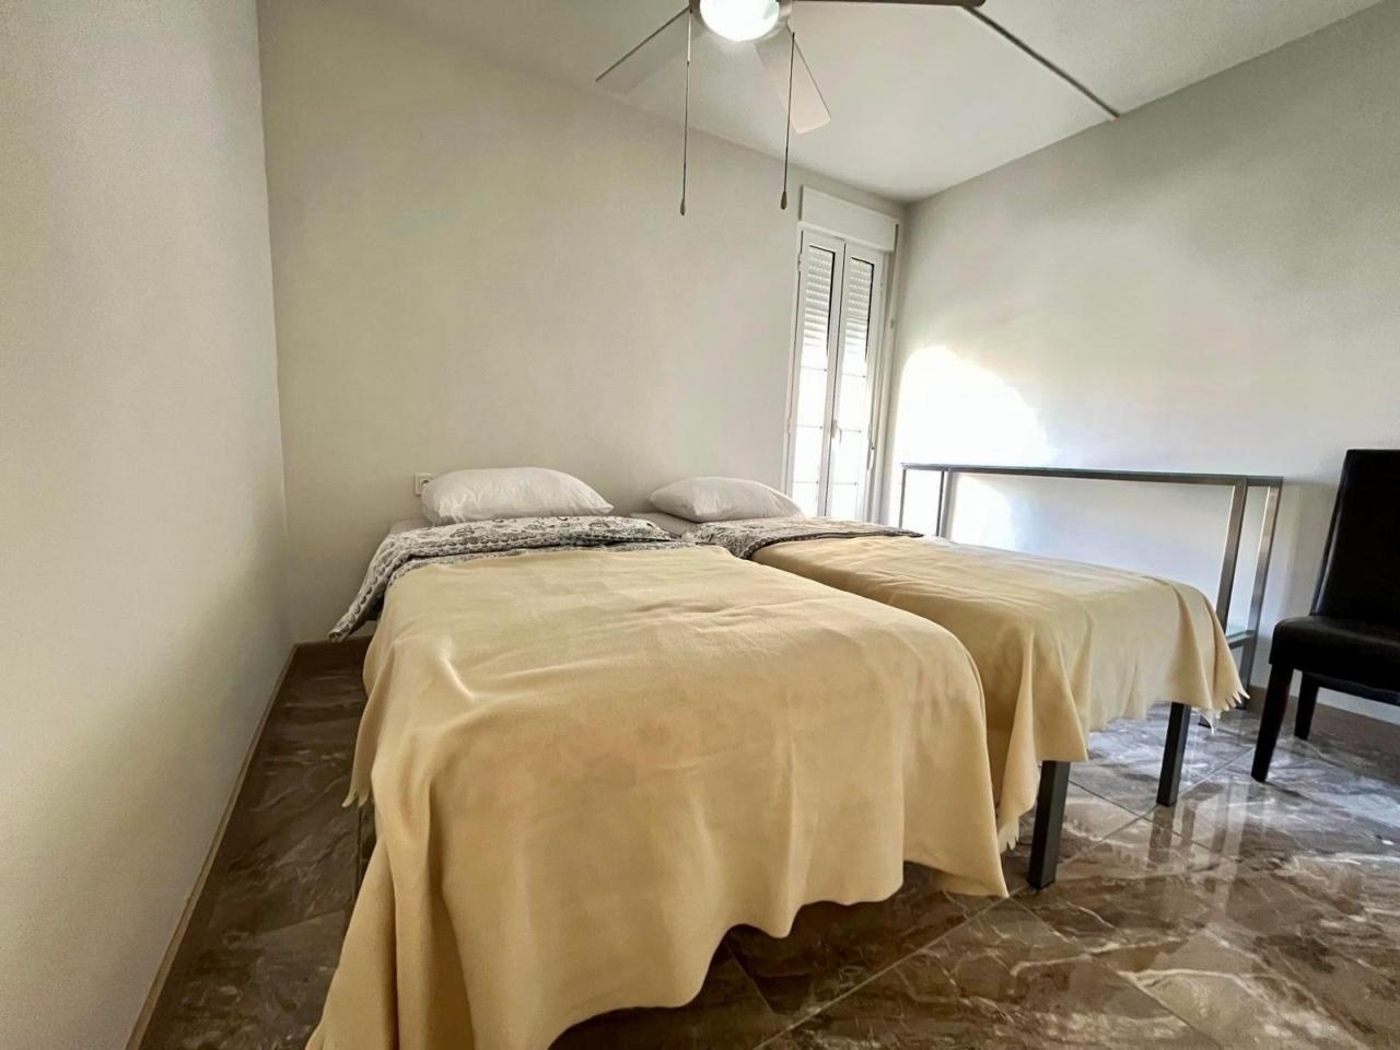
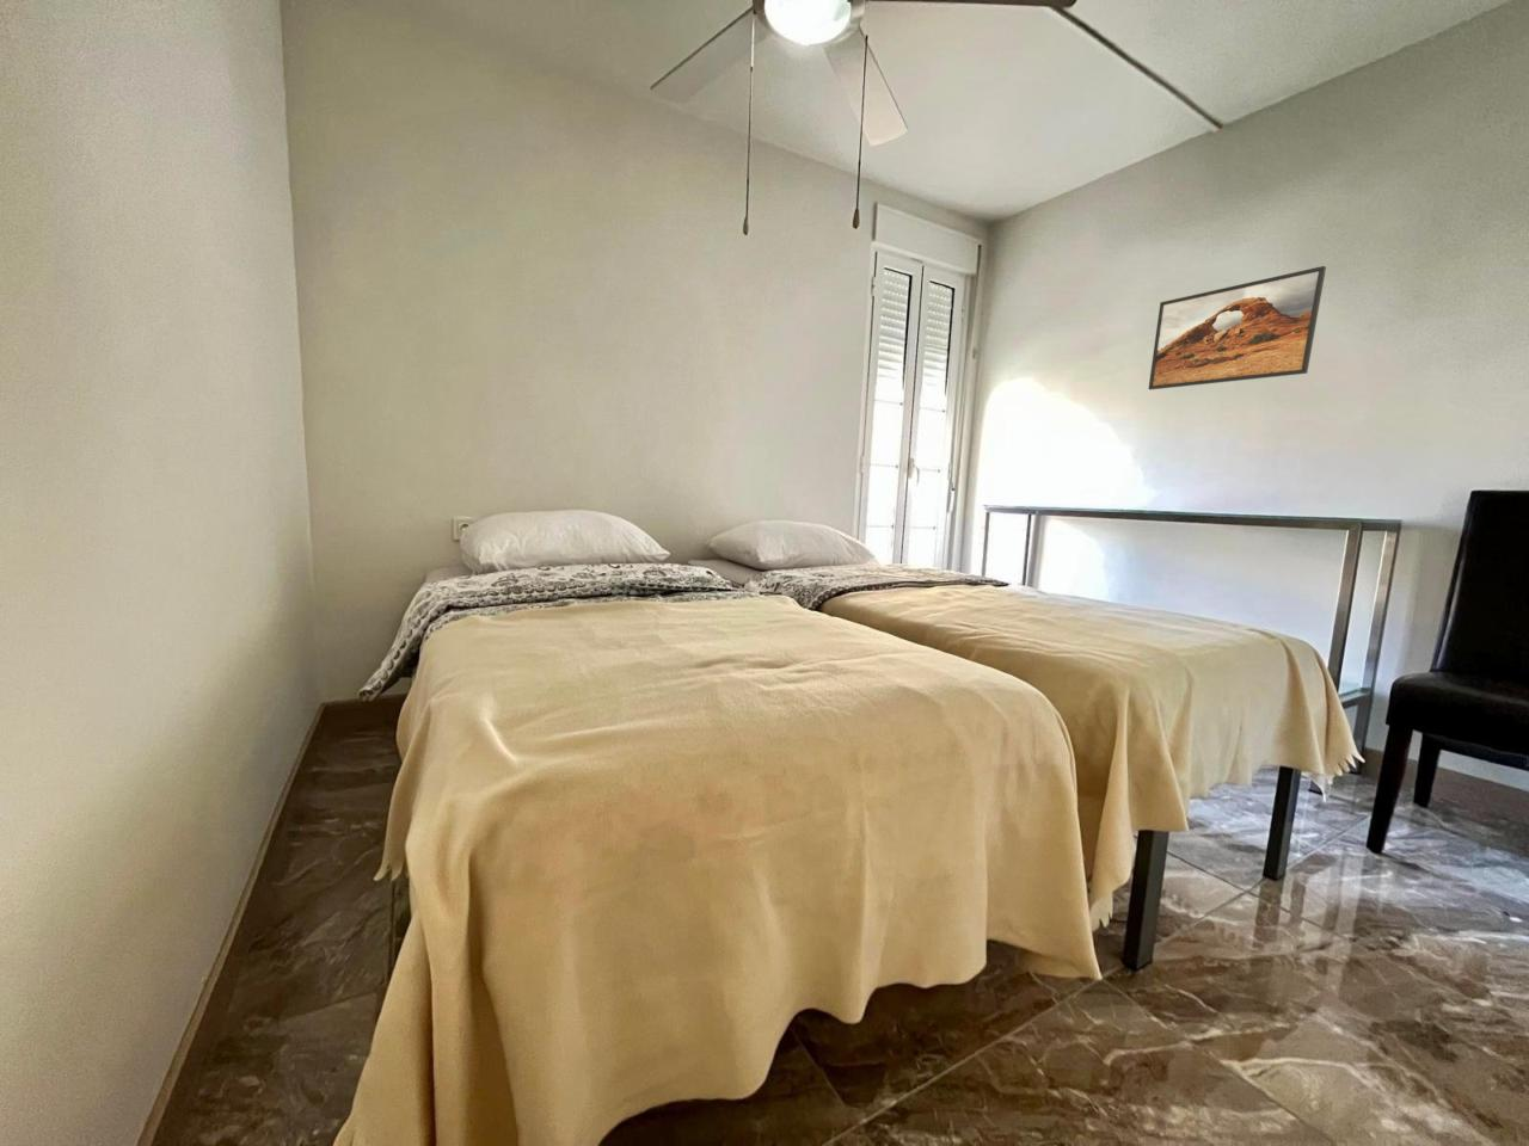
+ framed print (1227, 335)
